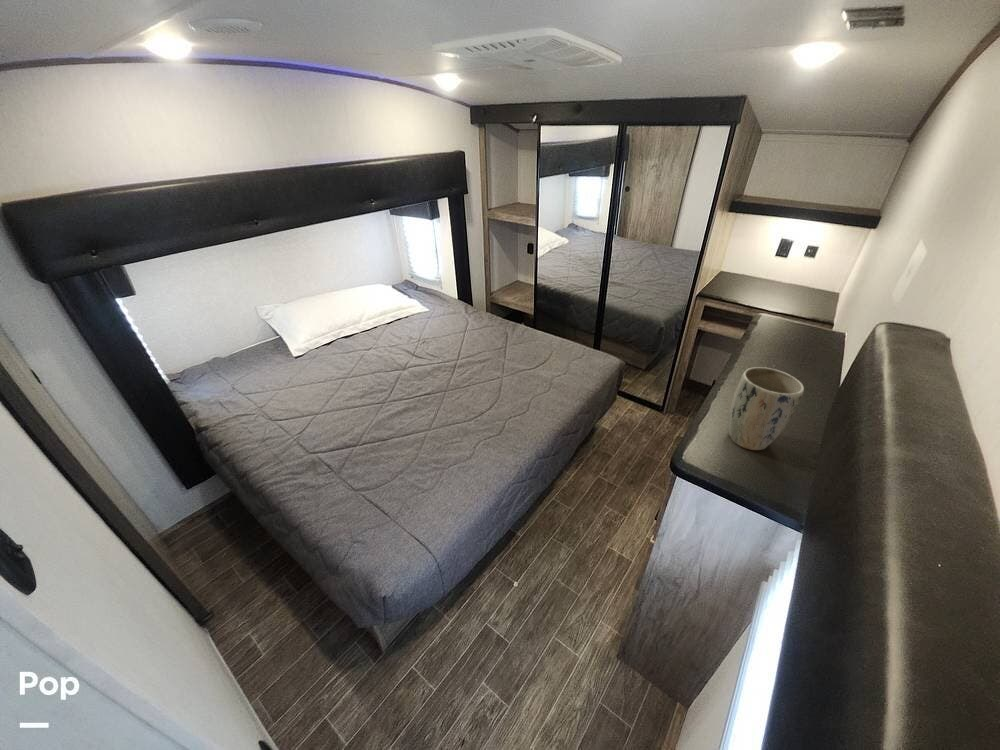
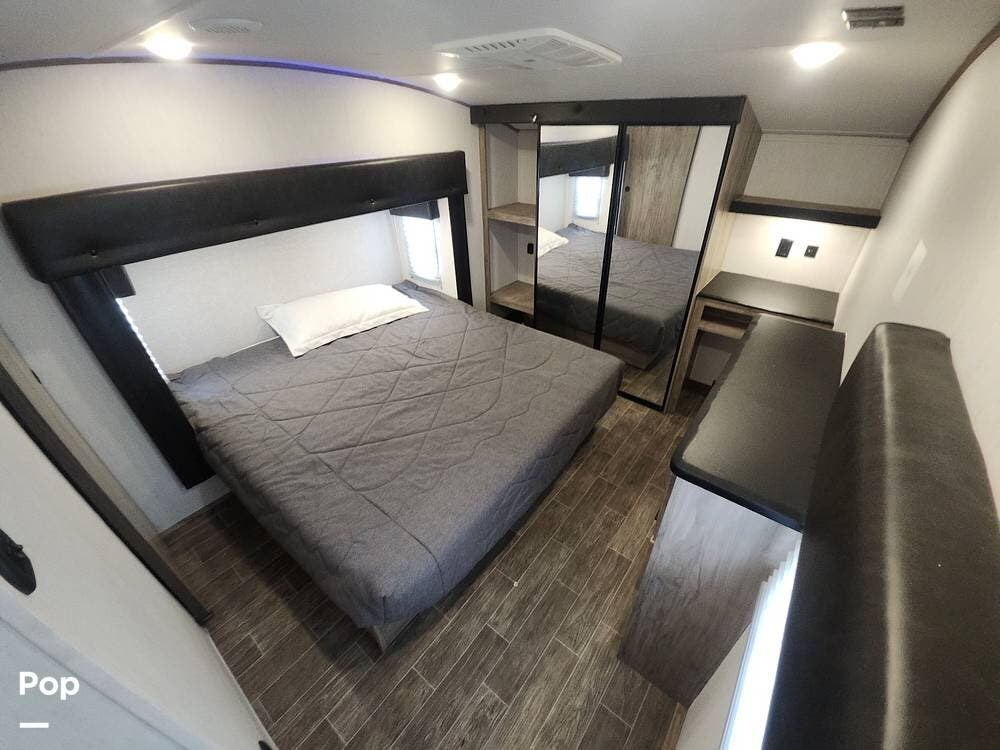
- plant pot (759, 410)
